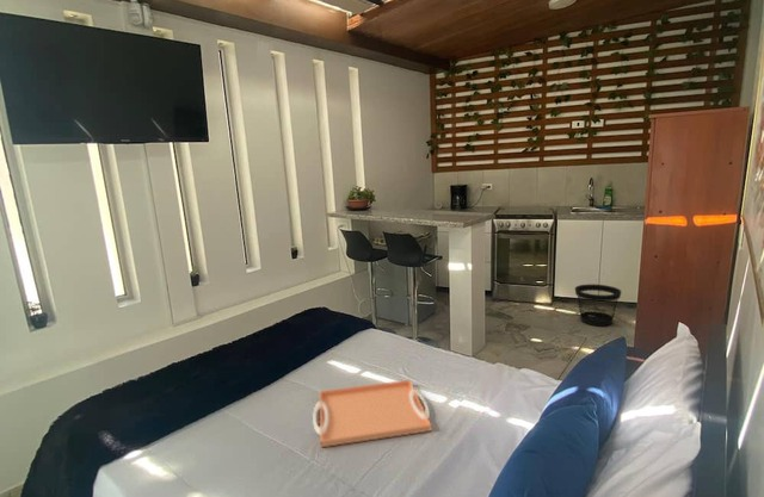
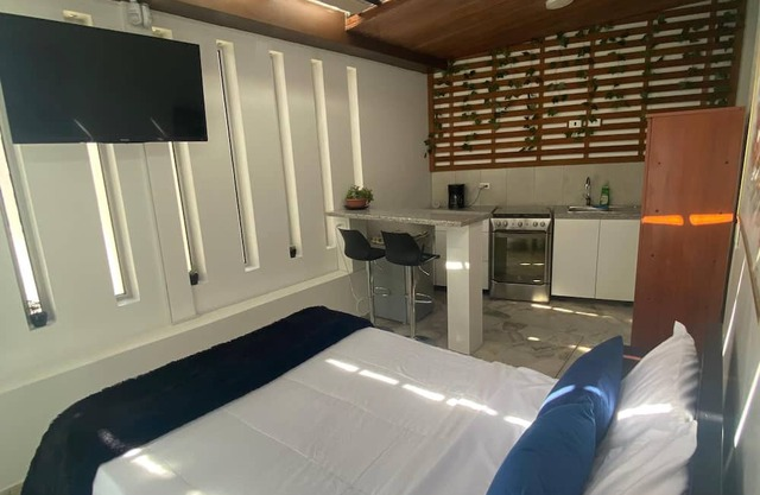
- wastebasket (597, 305)
- serving tray (370, 409)
